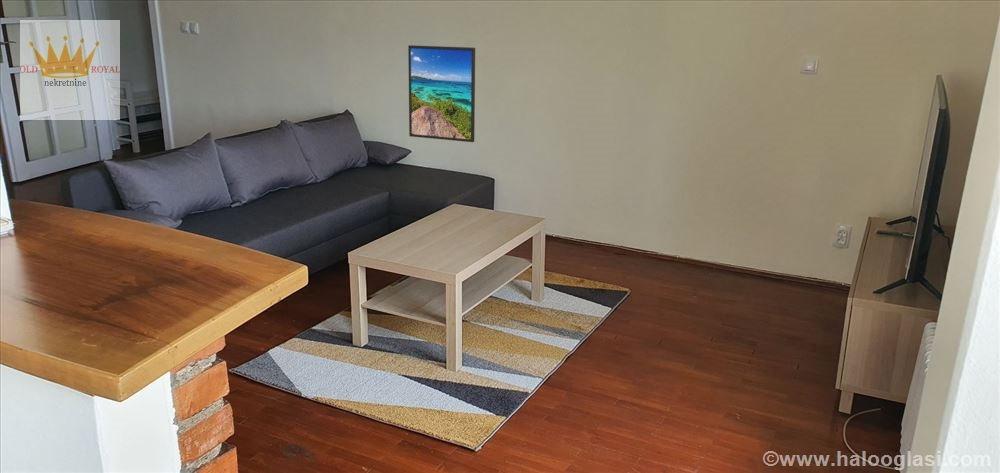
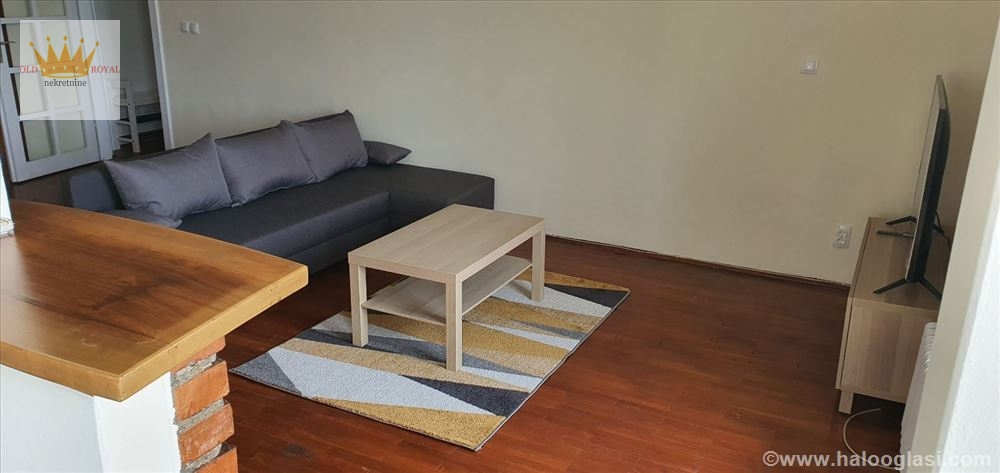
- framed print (441, 93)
